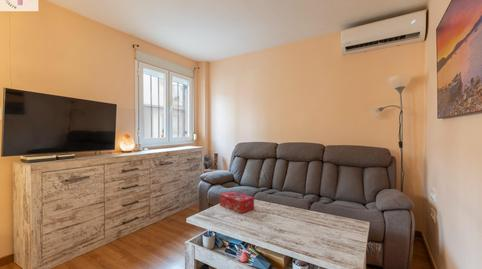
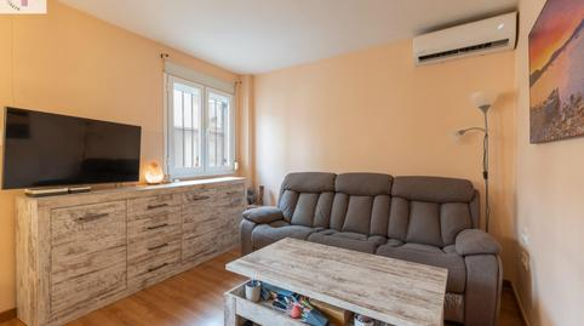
- tissue box (236, 201)
